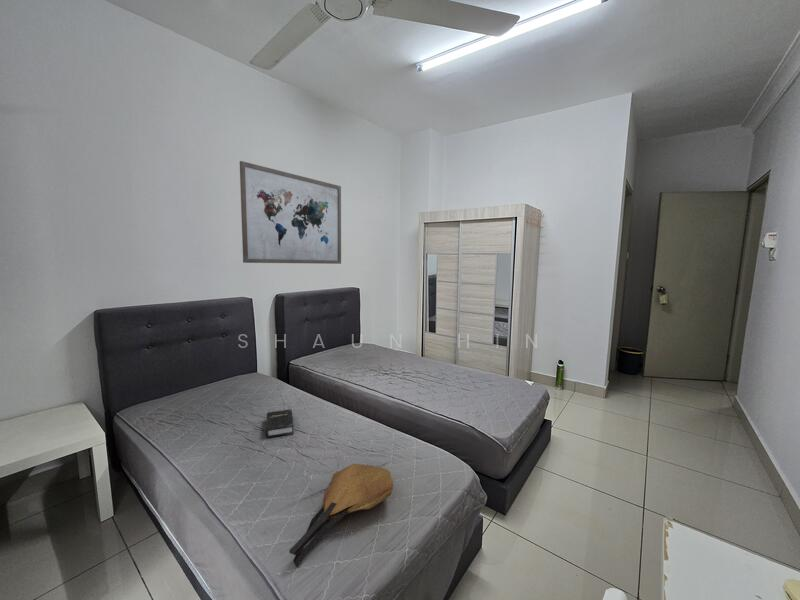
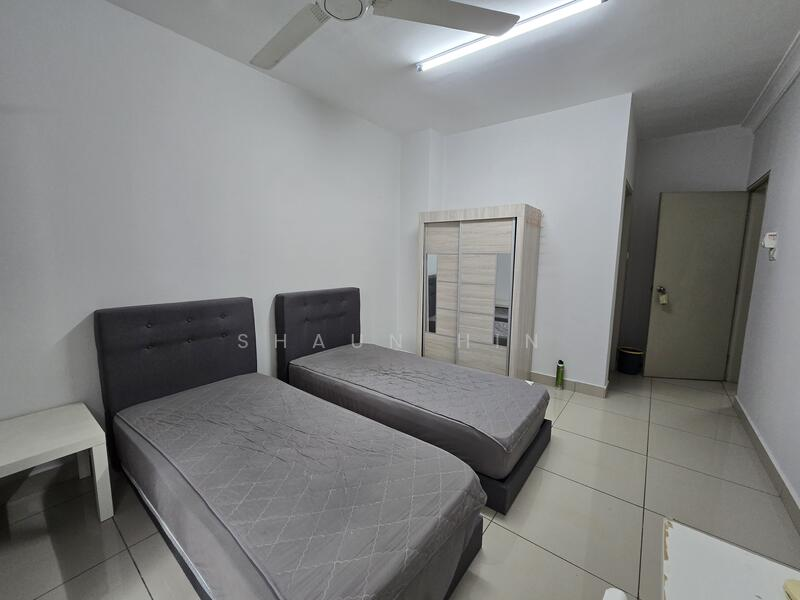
- tote bag (339, 503)
- hardback book (279, 422)
- wall art (297, 220)
